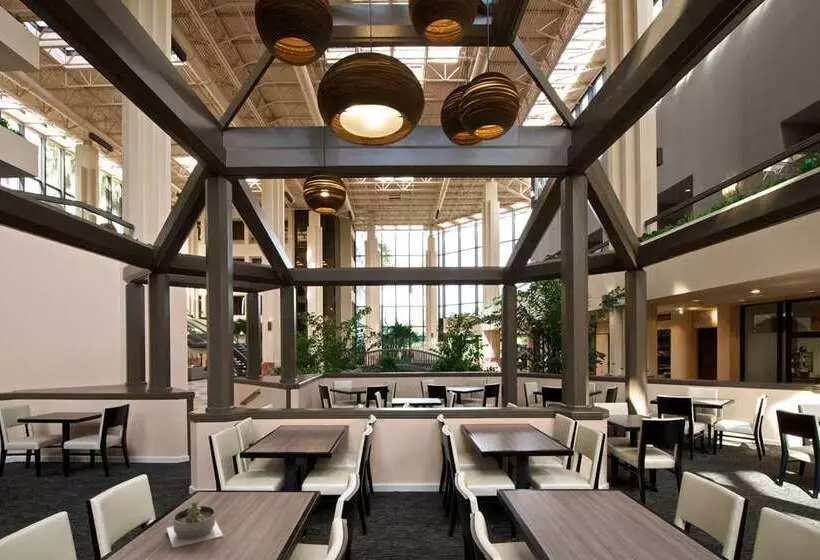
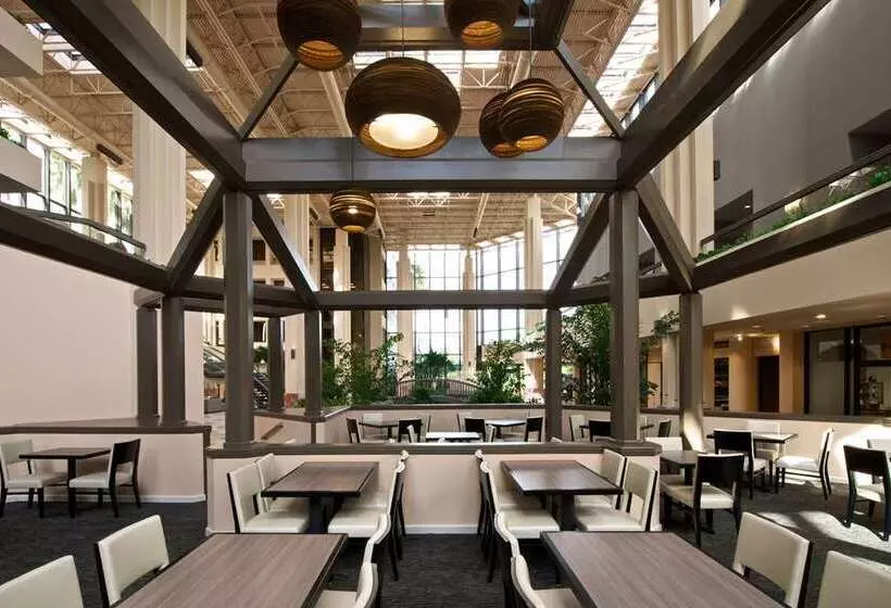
- succulent planter (194, 516)
